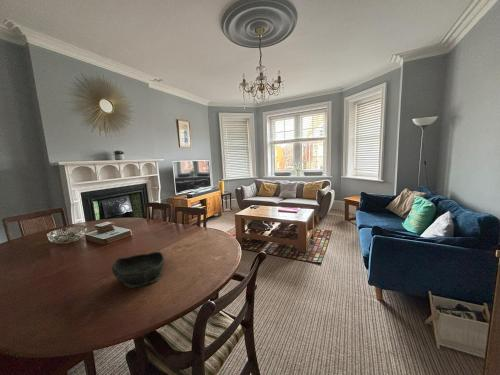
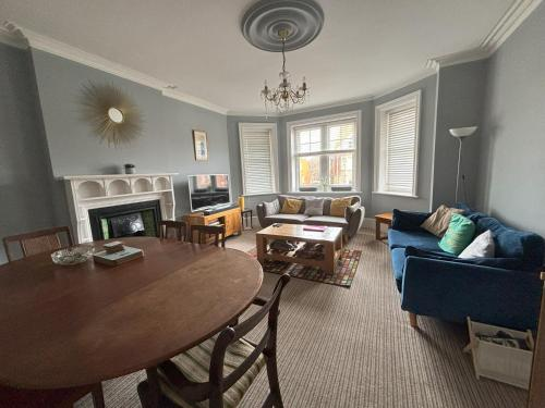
- bowl (139, 267)
